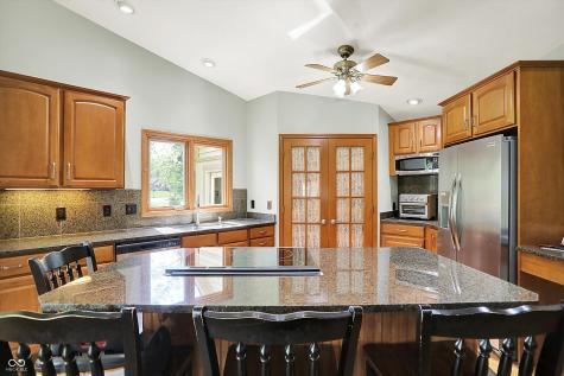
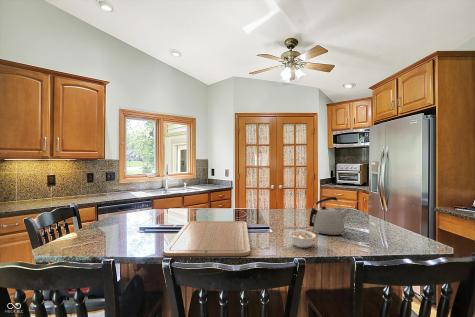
+ legume (302, 238)
+ kettle (329, 214)
+ chopping board (212, 235)
